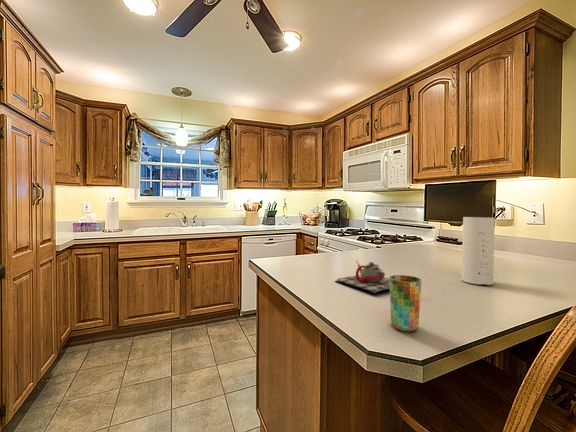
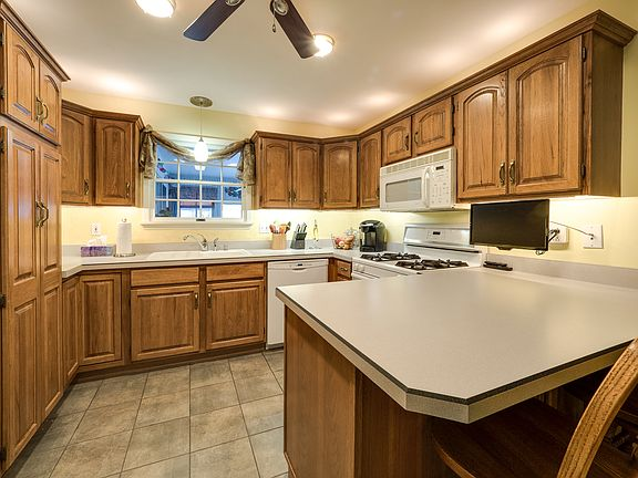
- cup (404, 302)
- teapot (371, 273)
- speaker (477, 249)
